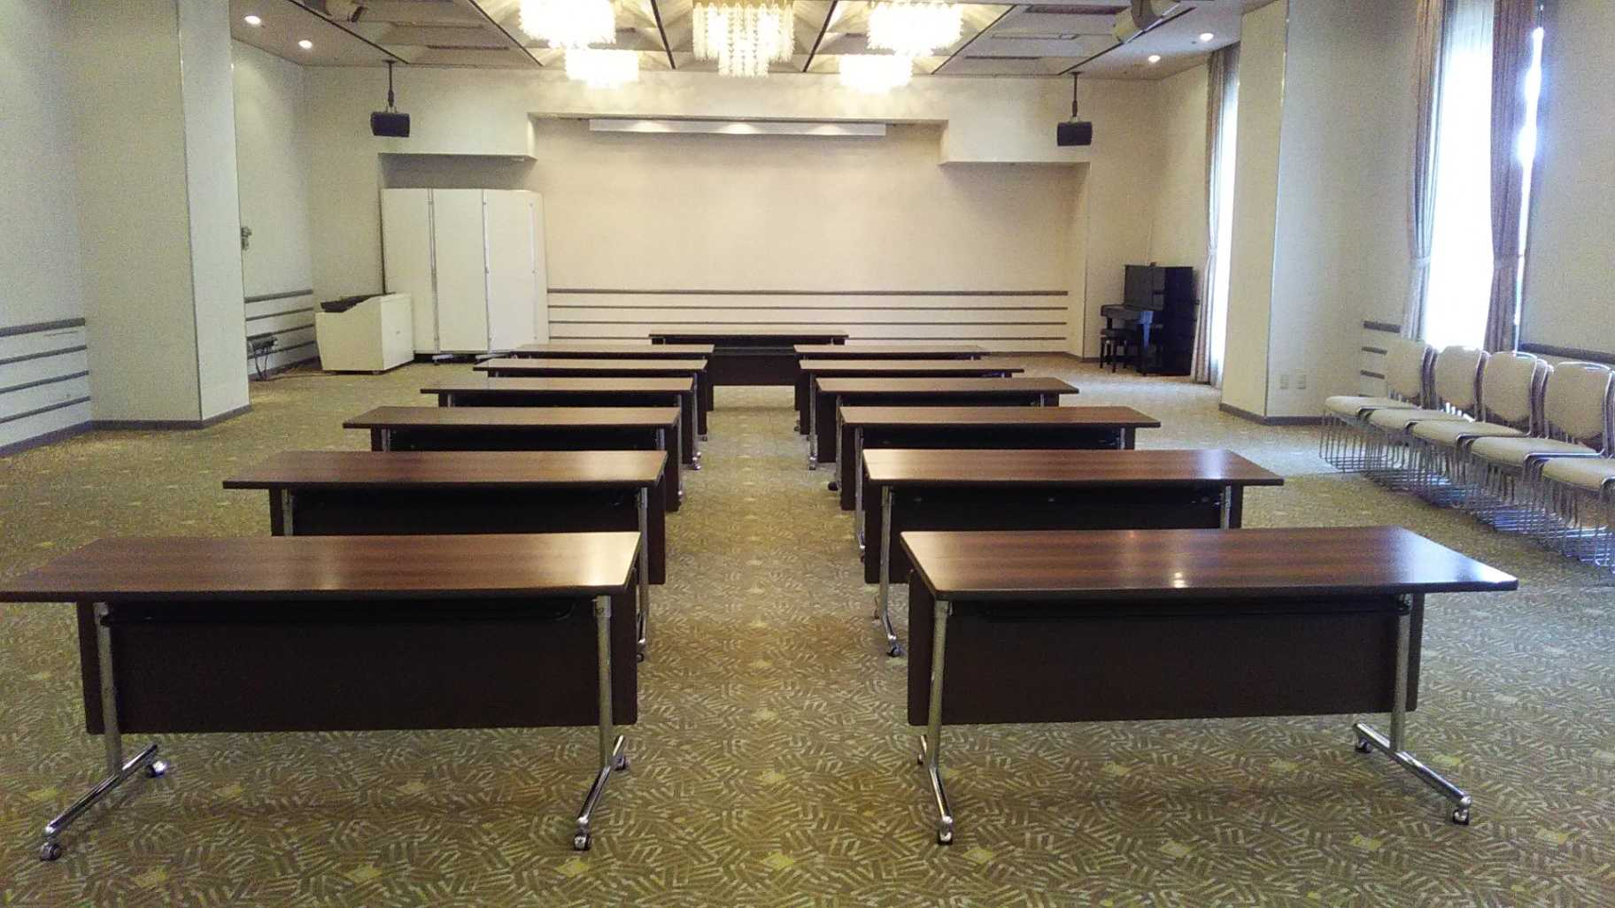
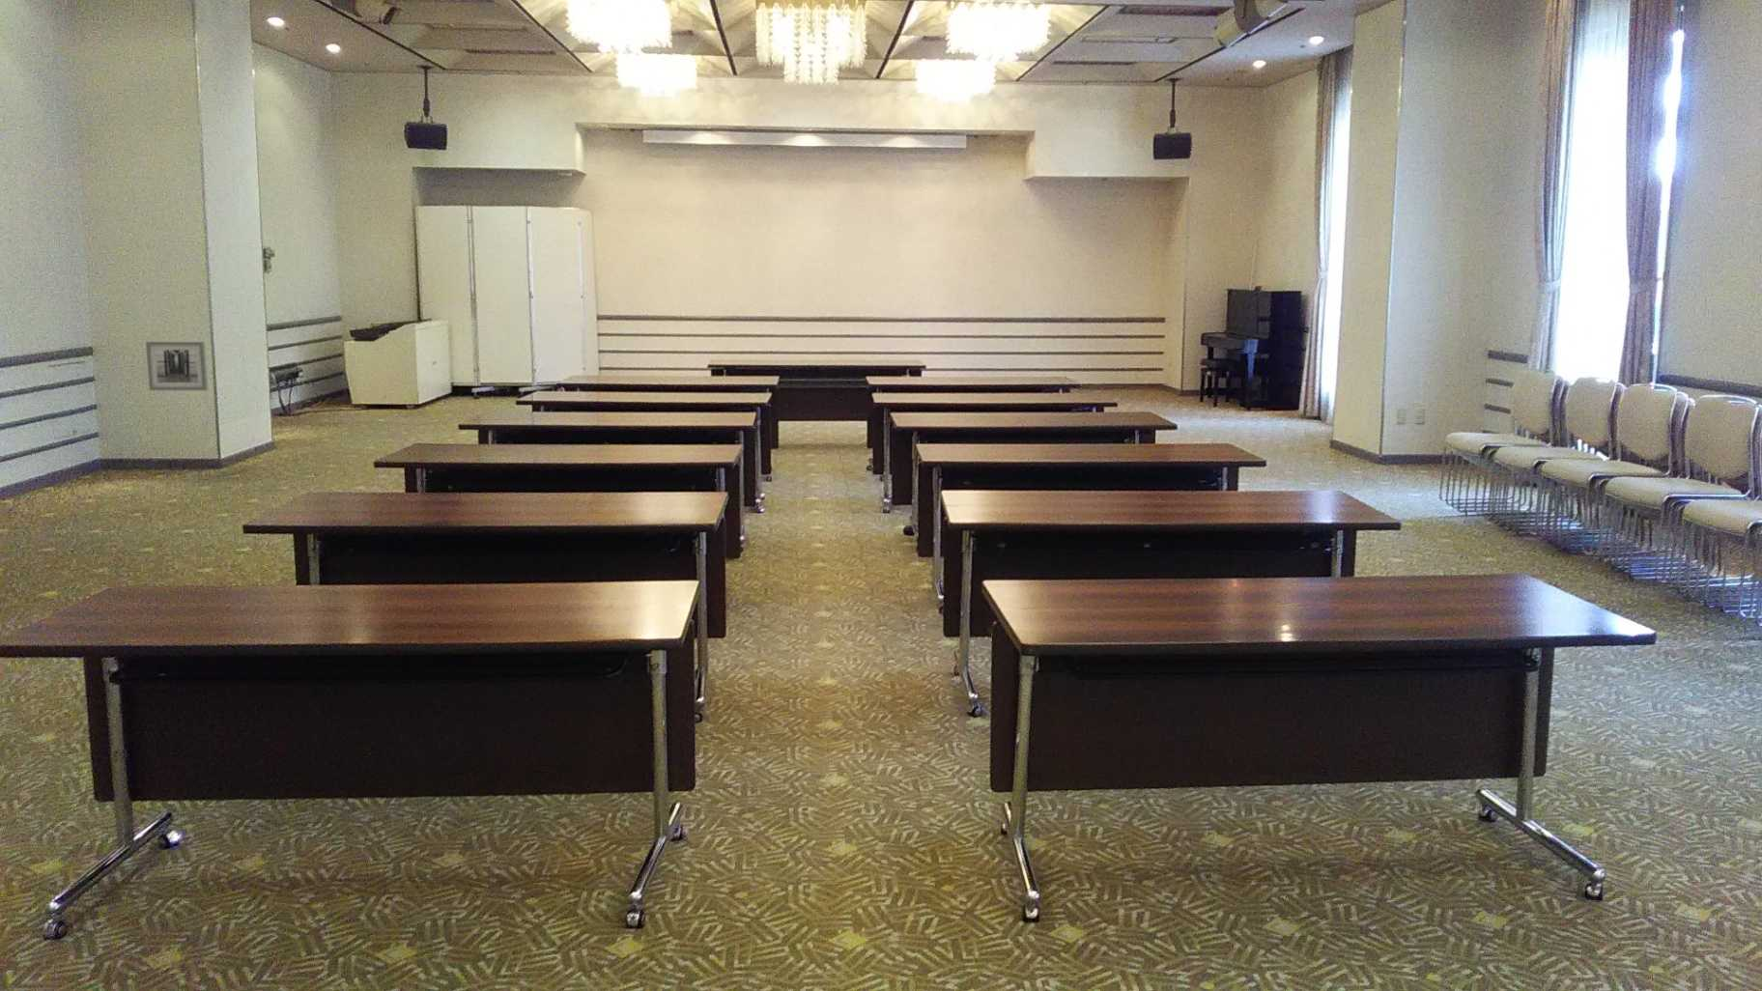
+ wall art (177, 367)
